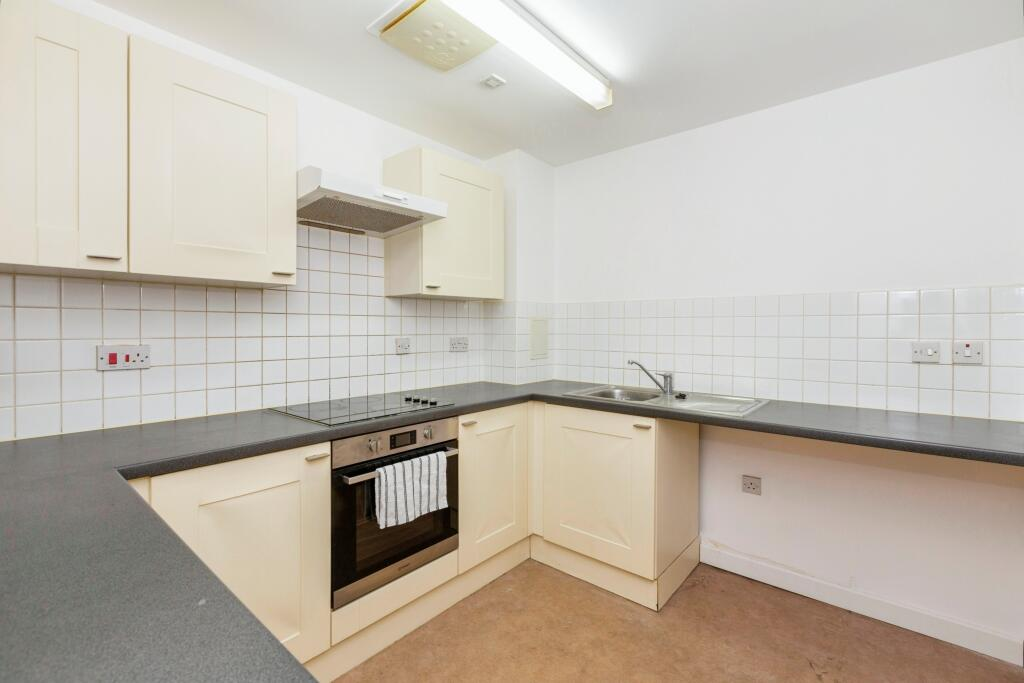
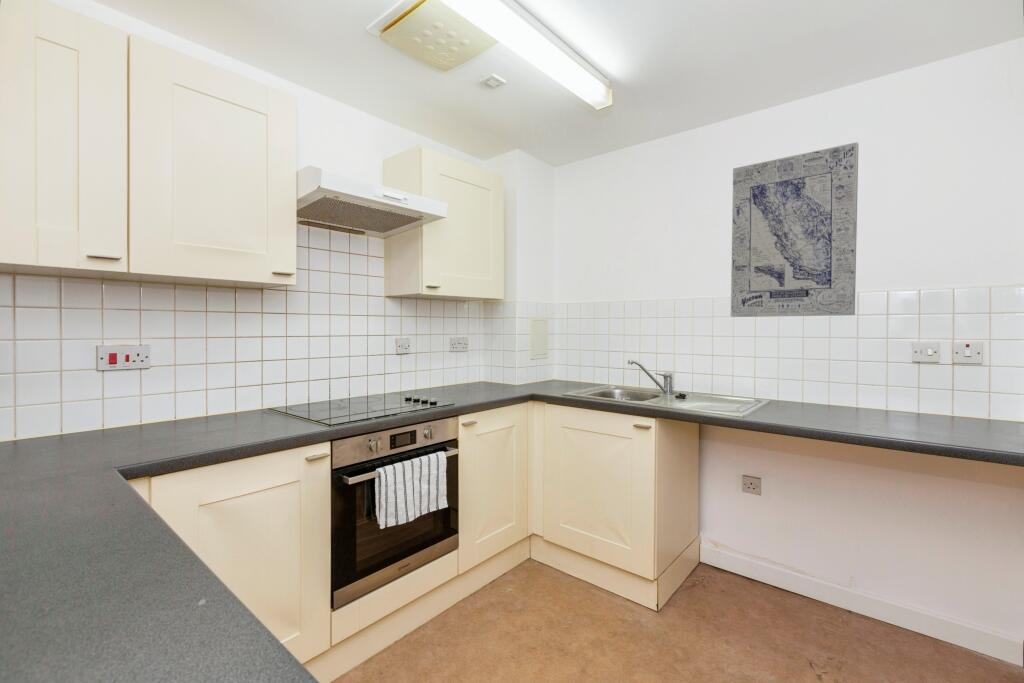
+ wall art (789, 236)
